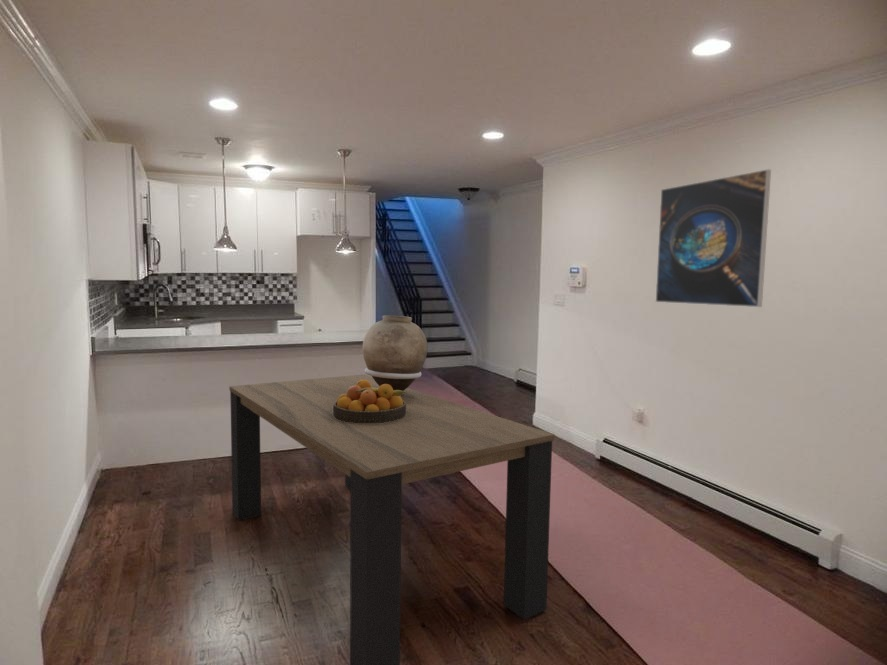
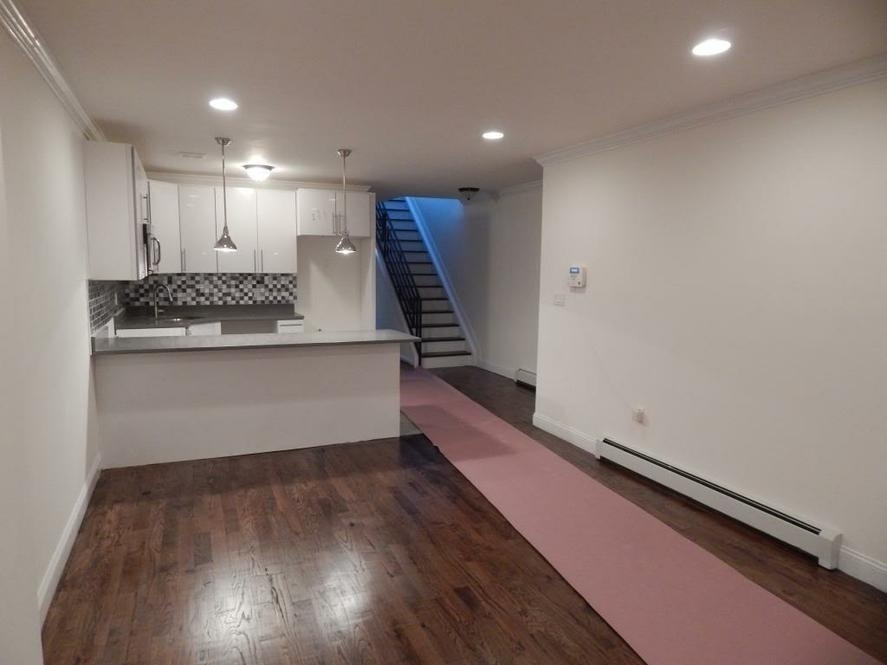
- fruit bowl (369, 398)
- vase (391, 355)
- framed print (707, 243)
- dining table (364, 480)
